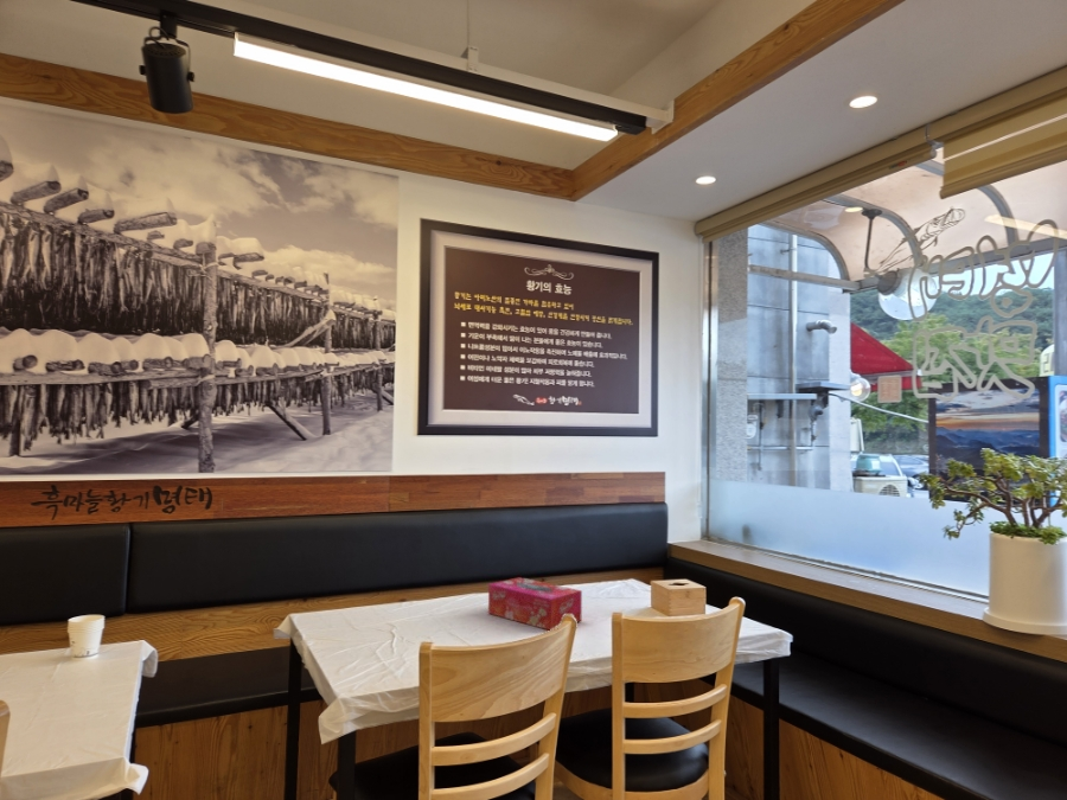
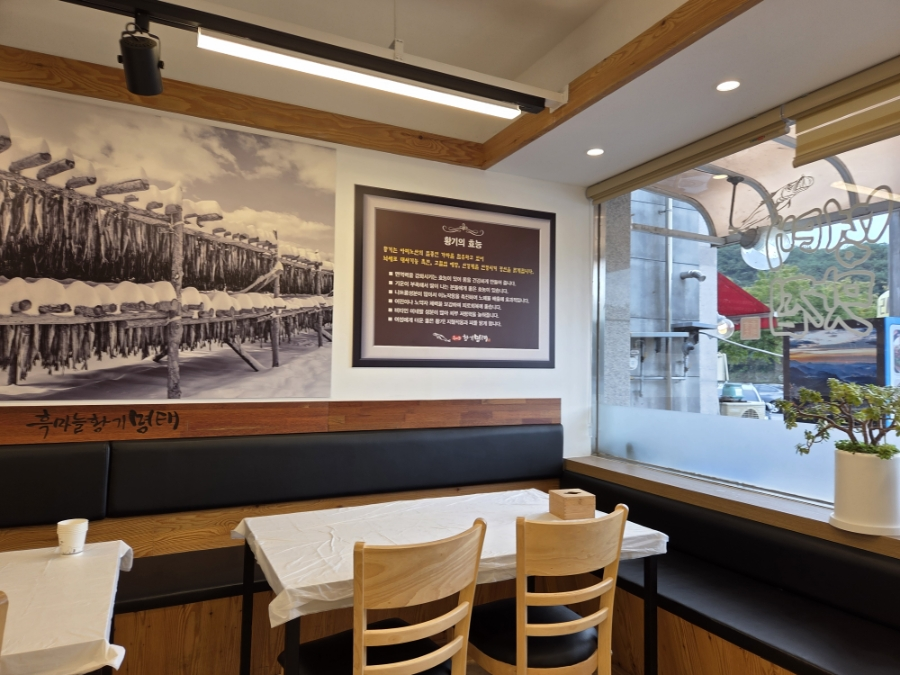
- tissue box (534, 602)
